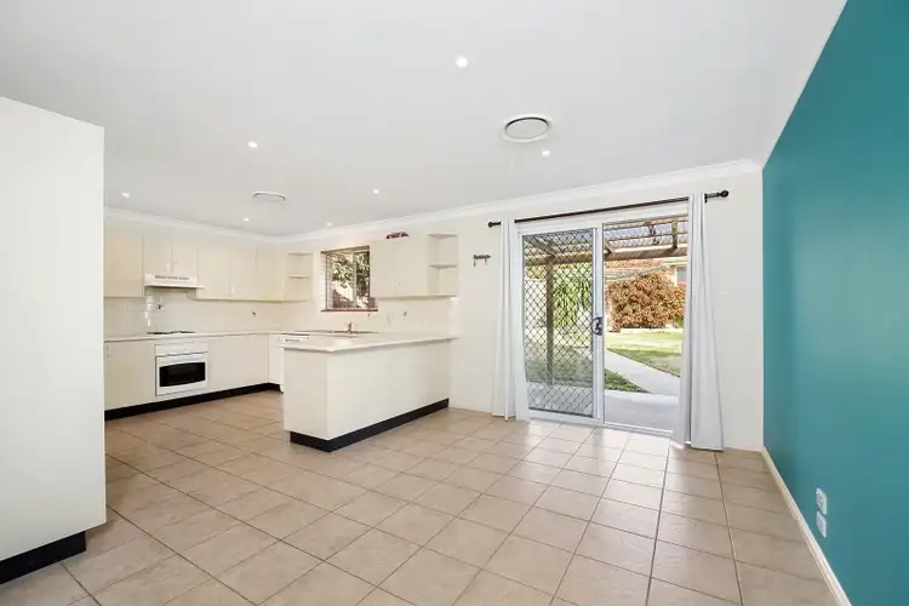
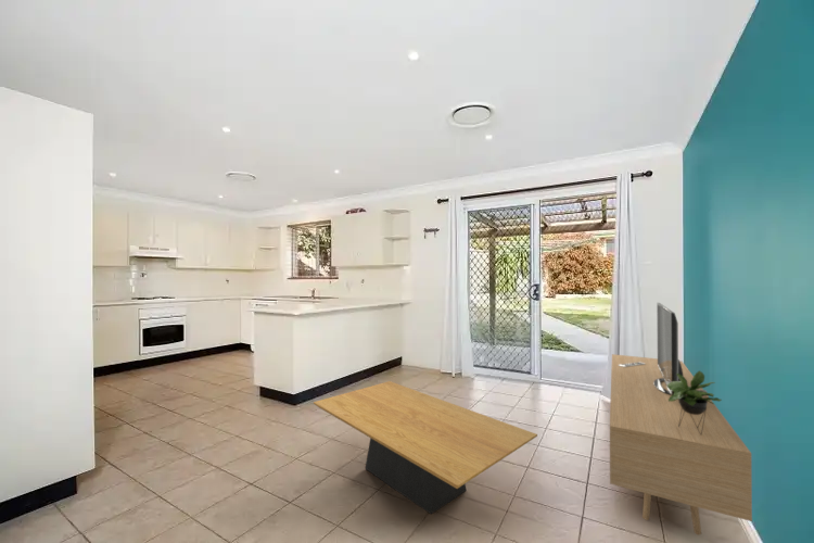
+ coffee table (412, 447)
+ media console (658, 382)
